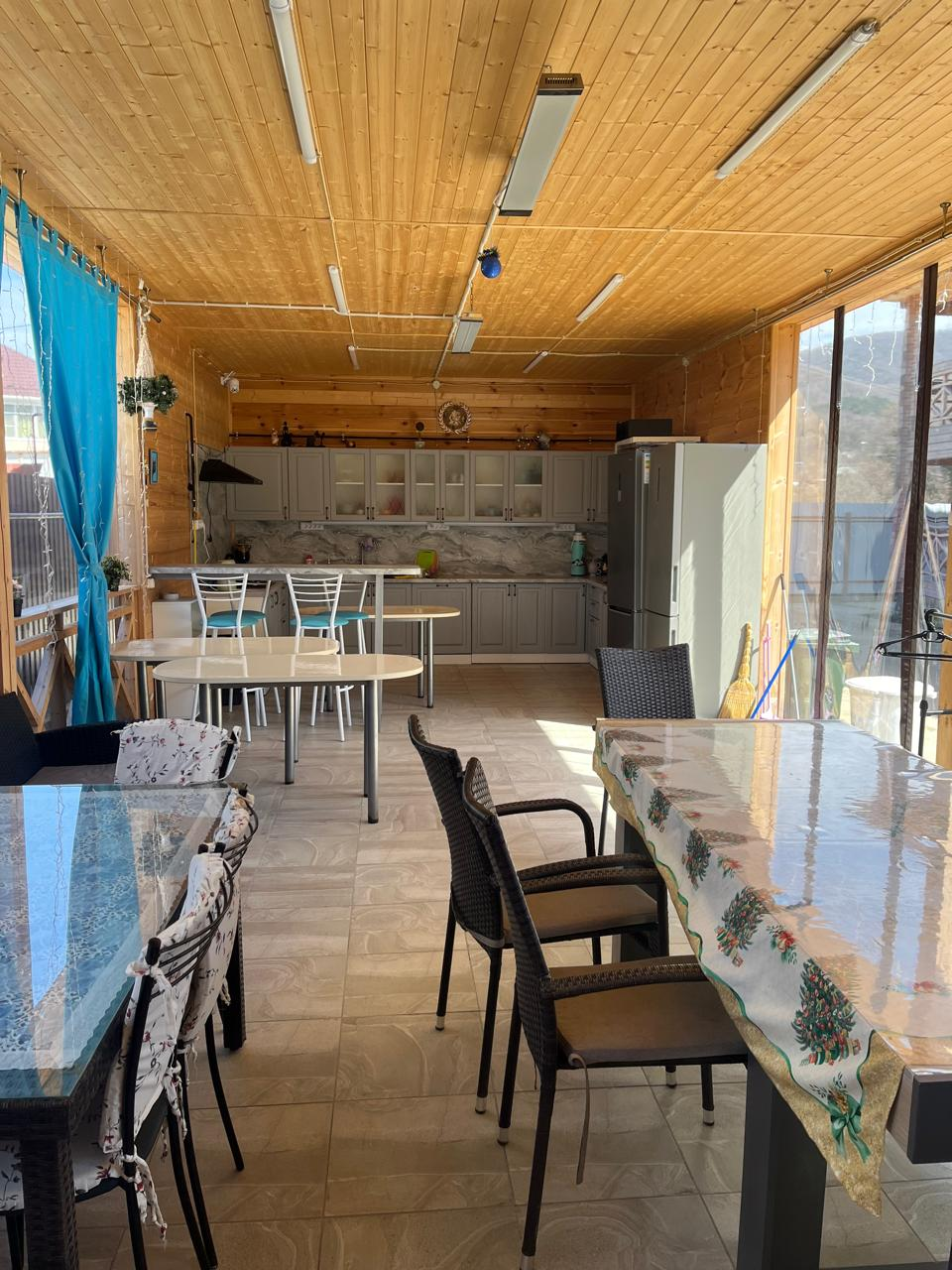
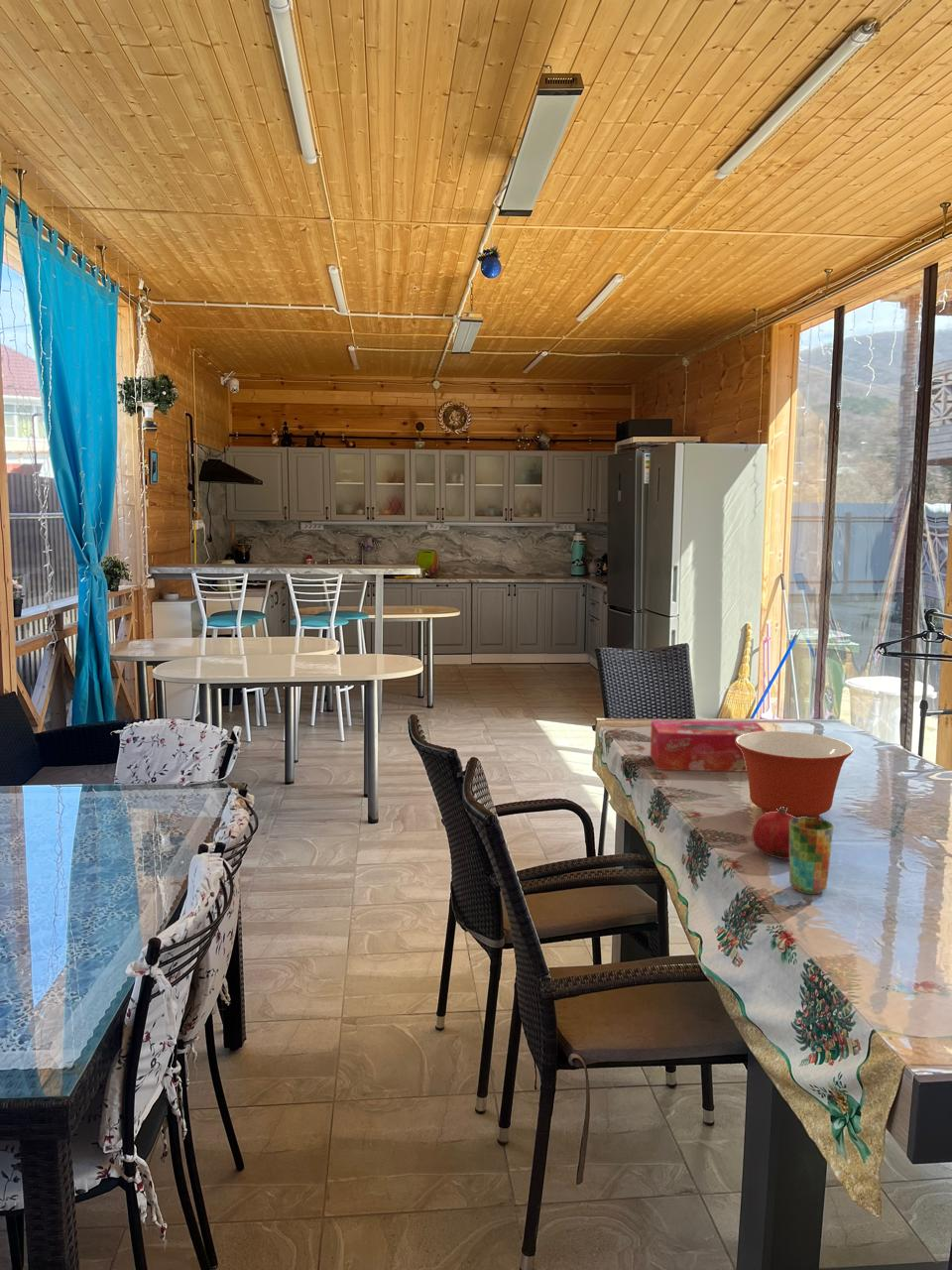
+ cup (809, 855)
+ tissue box (708, 745)
+ fruit (778, 830)
+ mixing bowl (791, 778)
